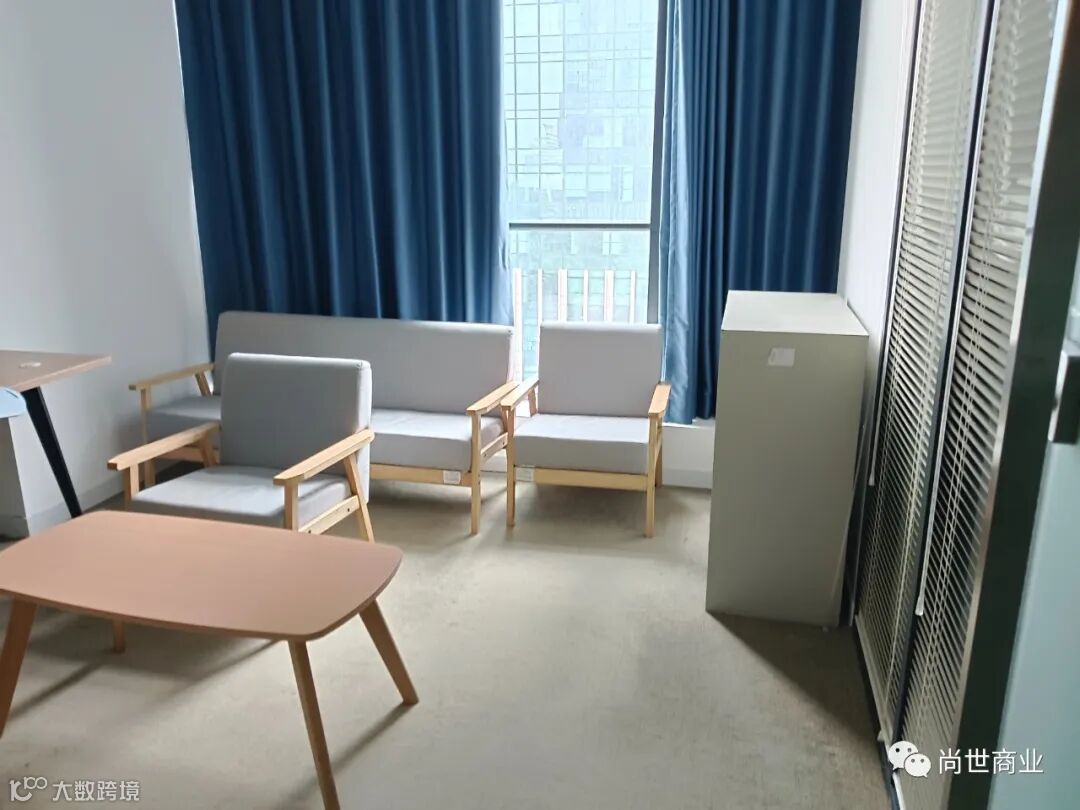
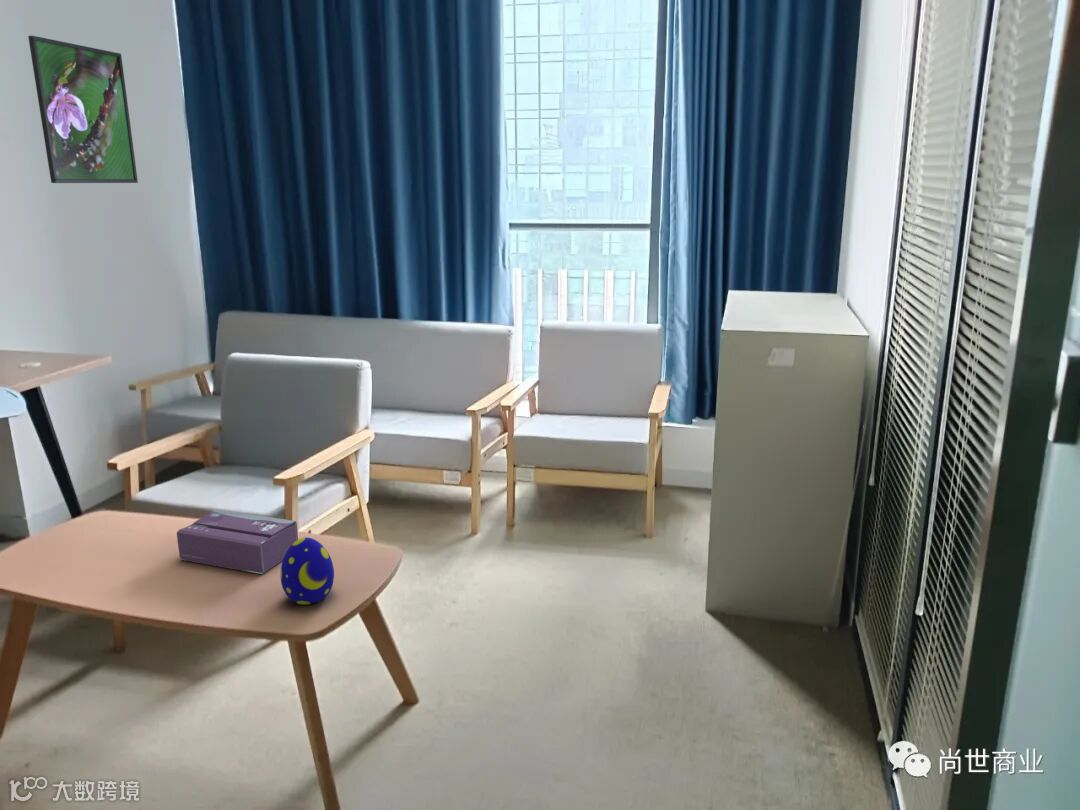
+ decorative egg (306, 567)
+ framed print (87, 115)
+ tissue box (238, 539)
